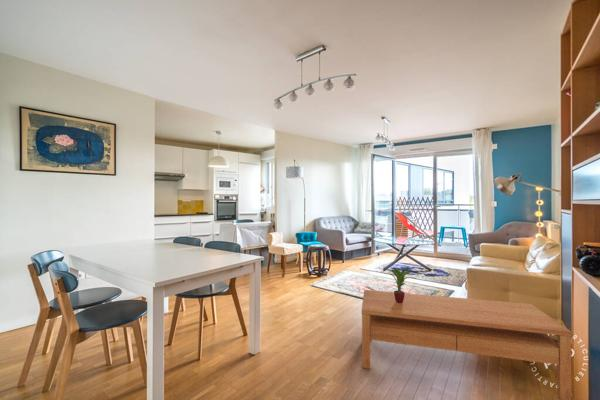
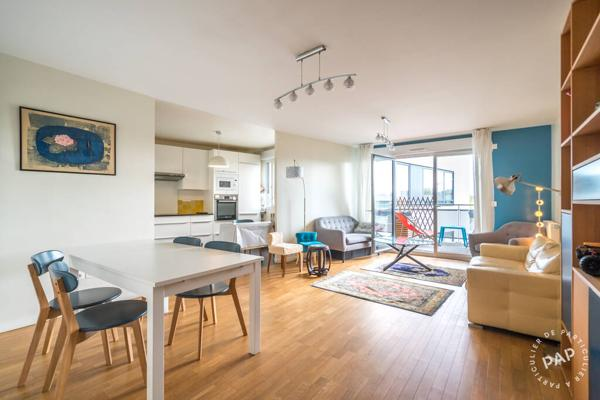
- potted plant (397, 283)
- coffee table (448, 335)
